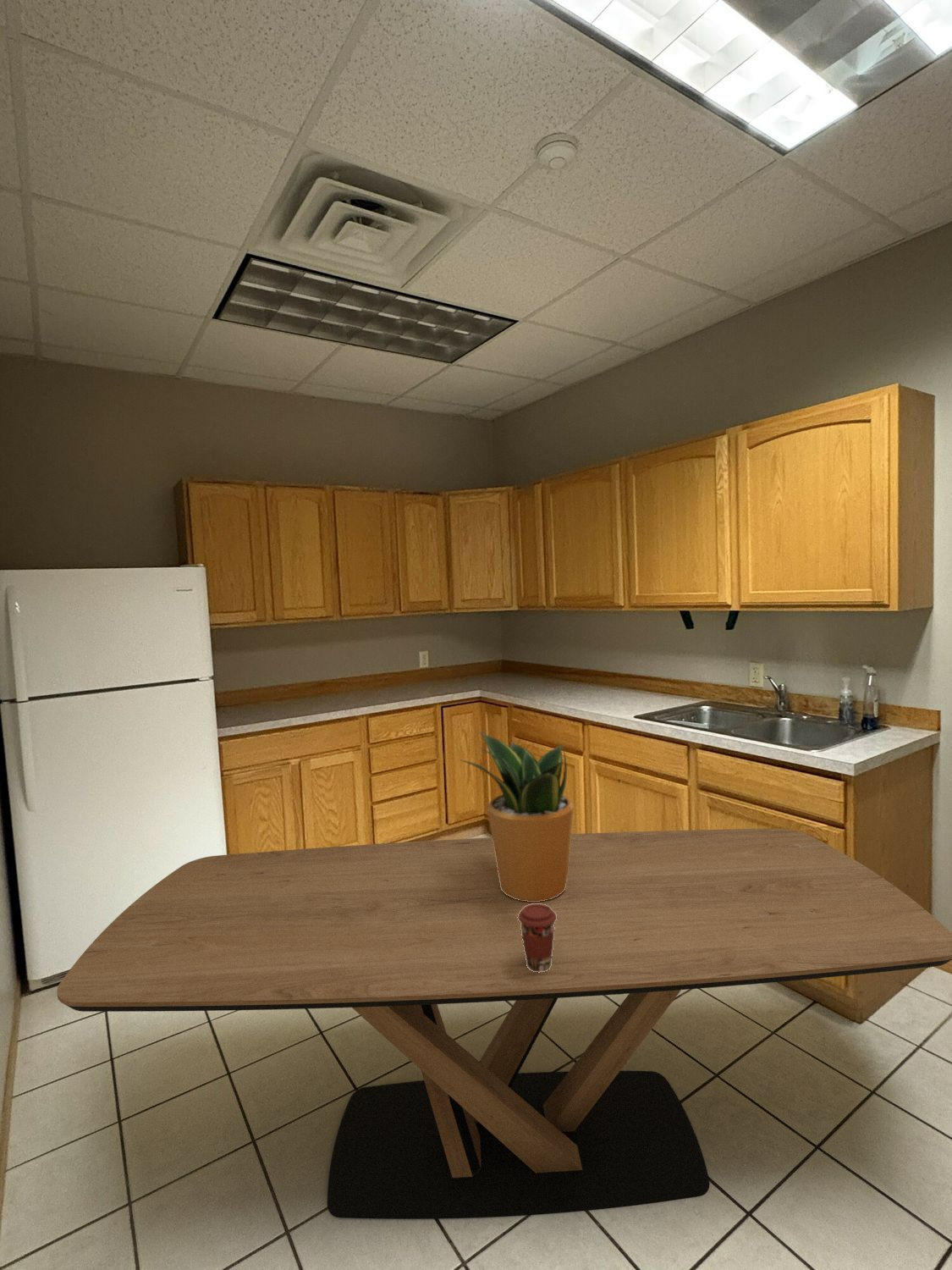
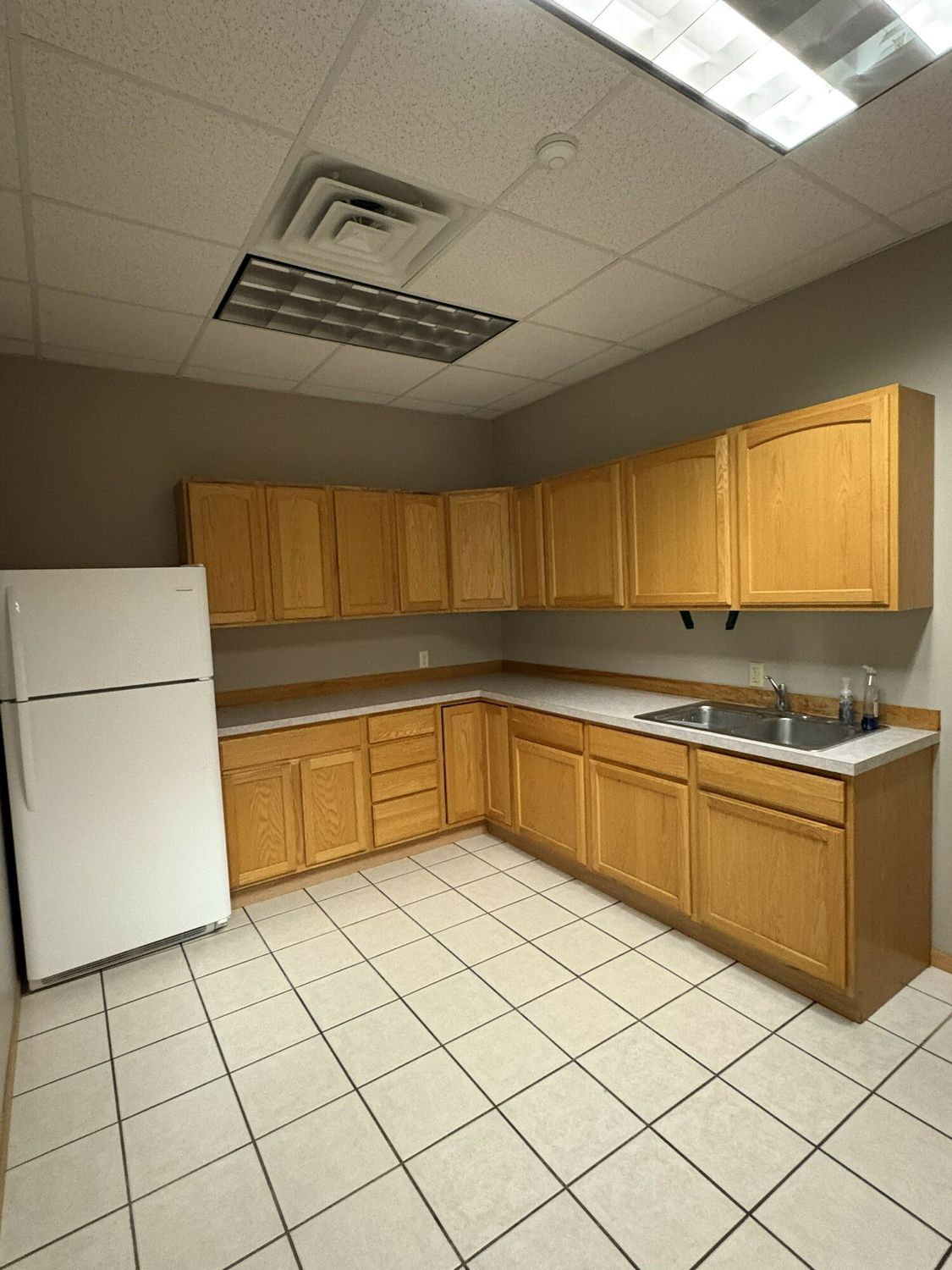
- dining table (509, 1017)
- coffee cup (537, 936)
- potted plant (524, 815)
